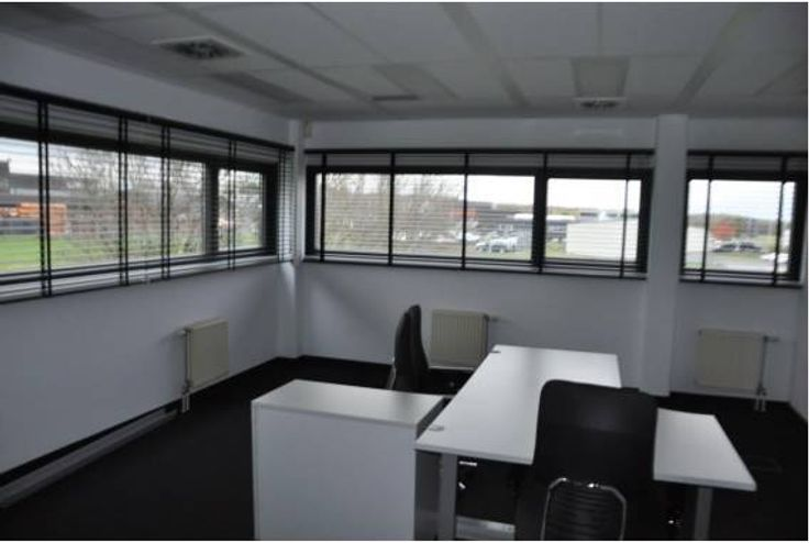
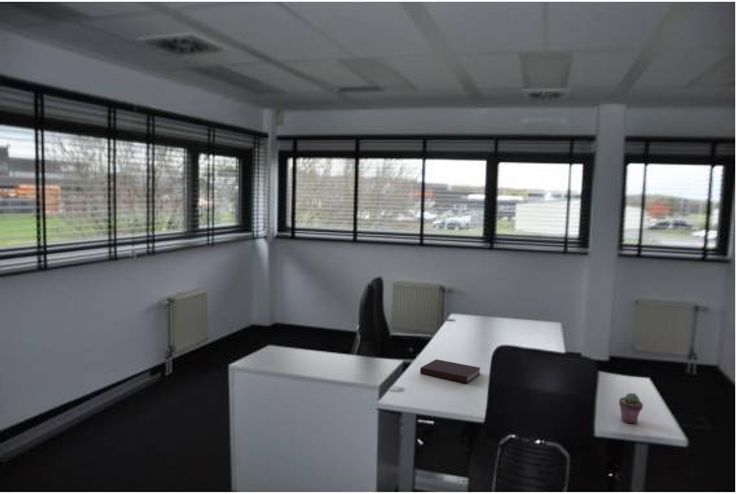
+ potted succulent (630, 407)
+ notebook (450, 370)
